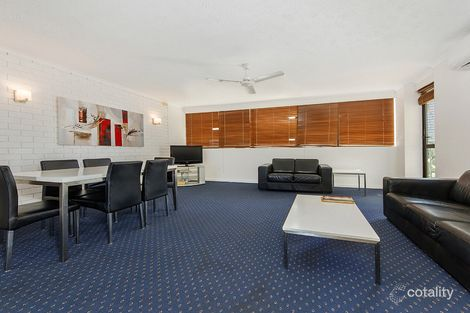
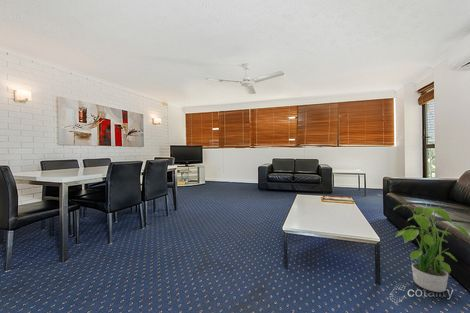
+ potted plant (423, 243)
